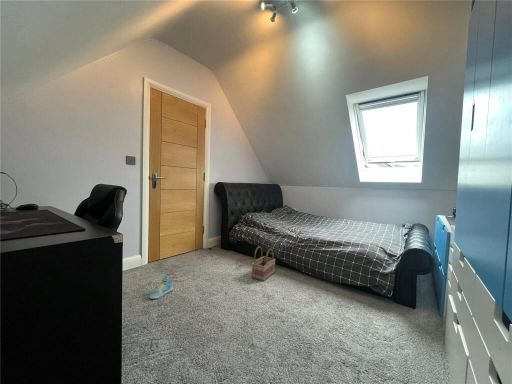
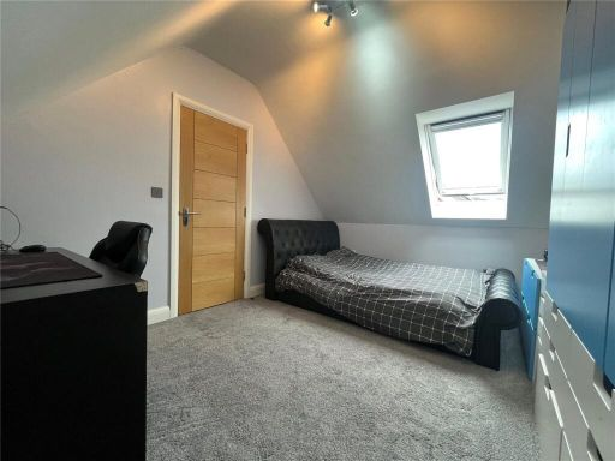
- sneaker (161, 285)
- basket (263, 261)
